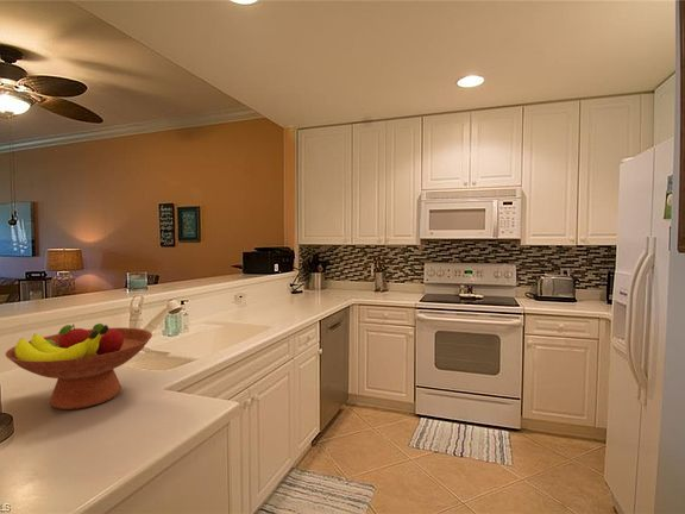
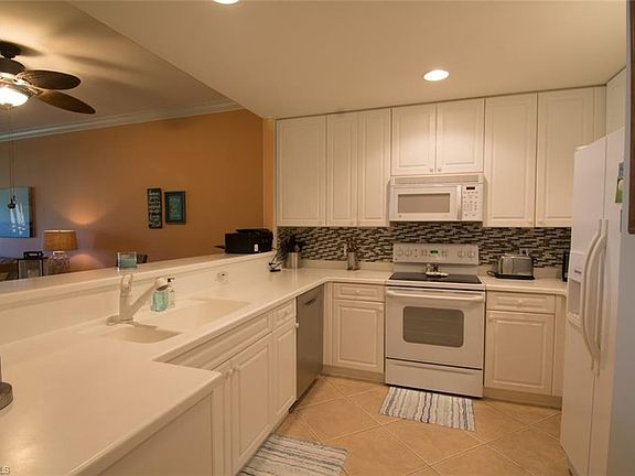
- fruit bowl (86, 358)
